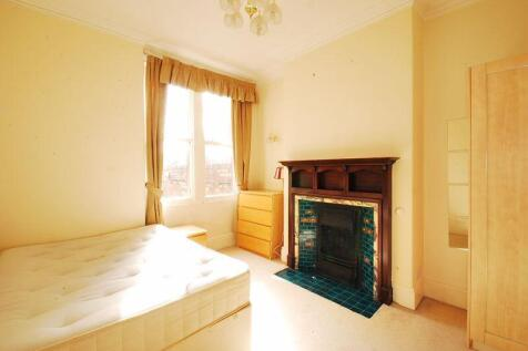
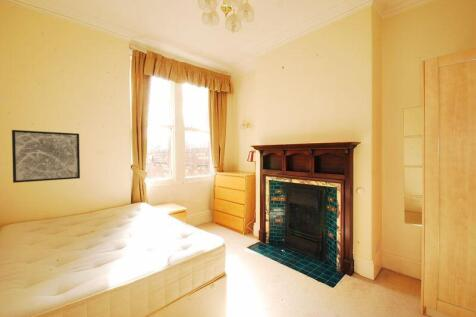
+ wall art (48, 156)
